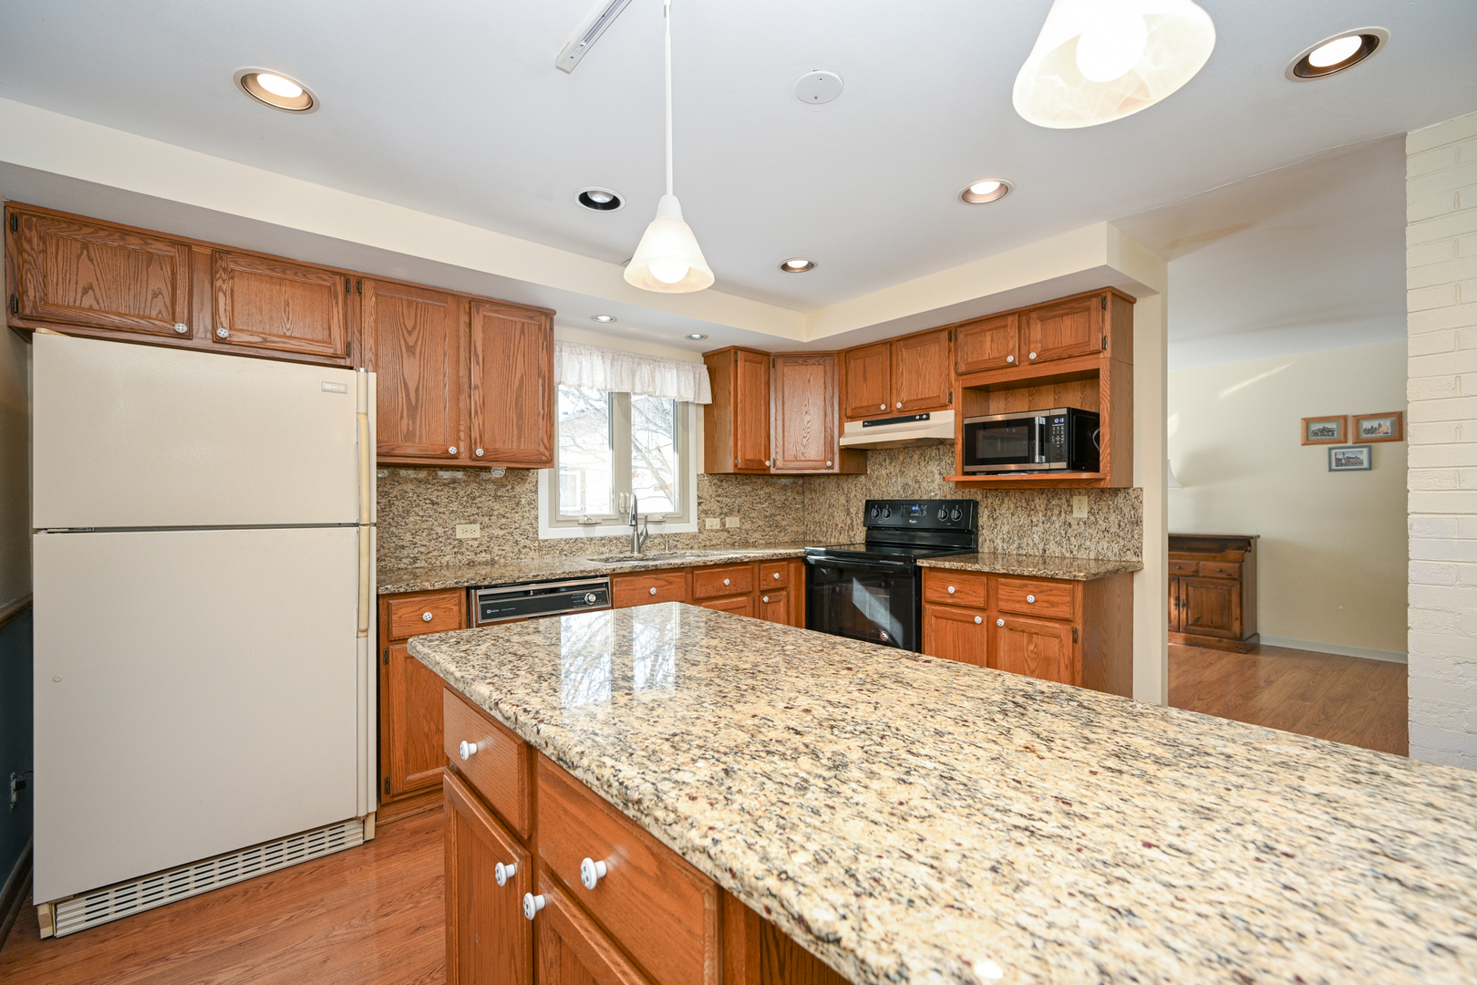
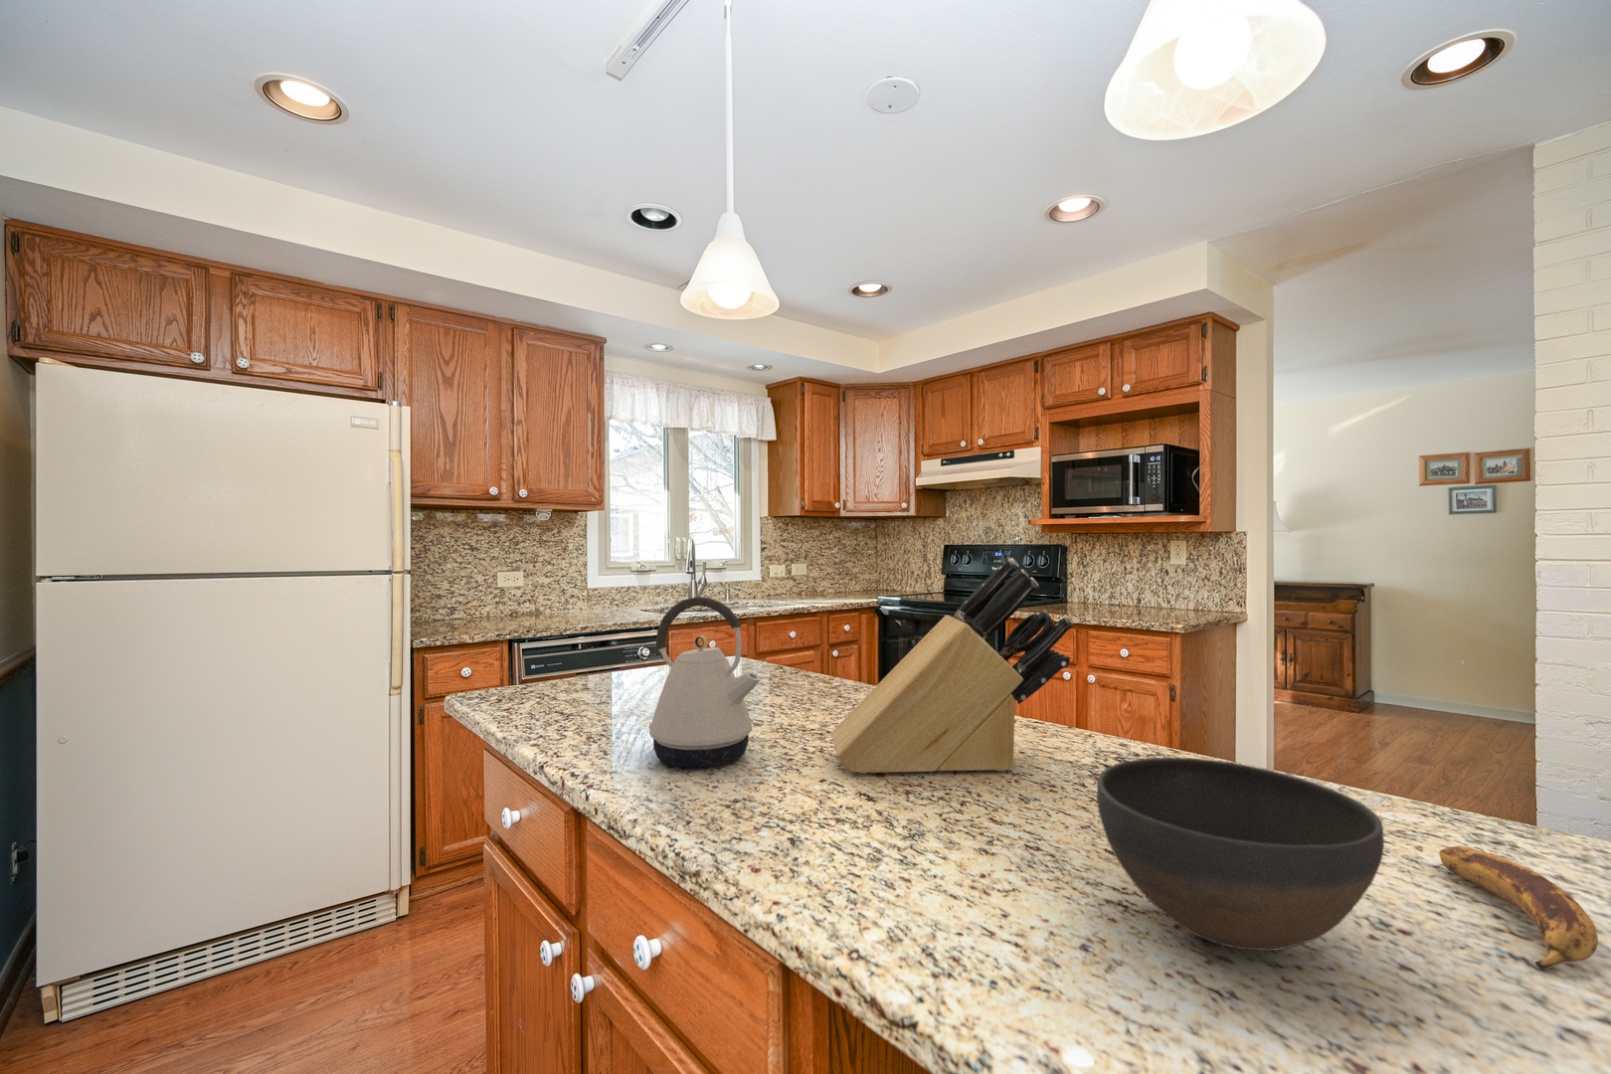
+ banana (1512, 891)
+ kettle (704, 676)
+ bowl (1227, 863)
+ knife block (948, 660)
